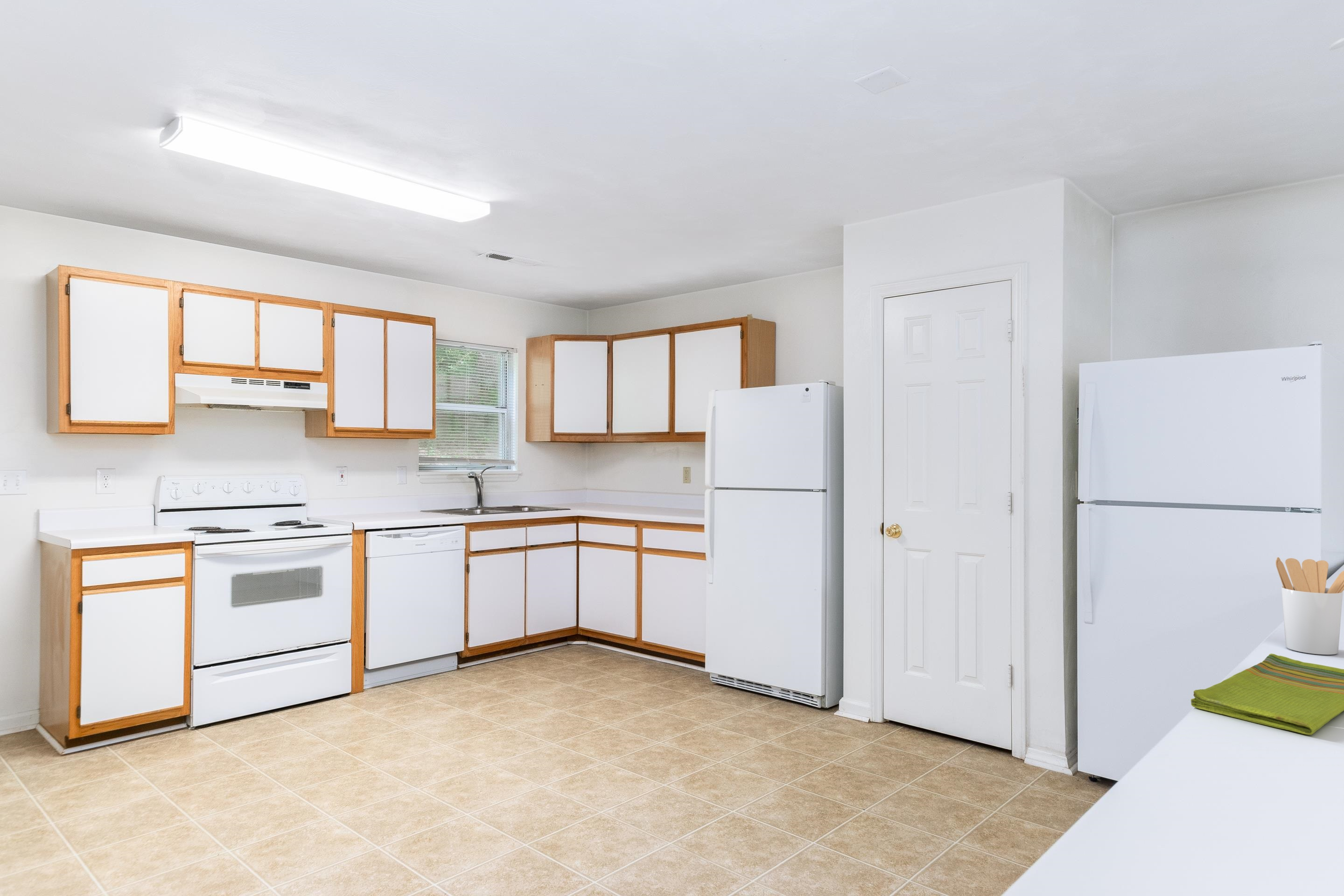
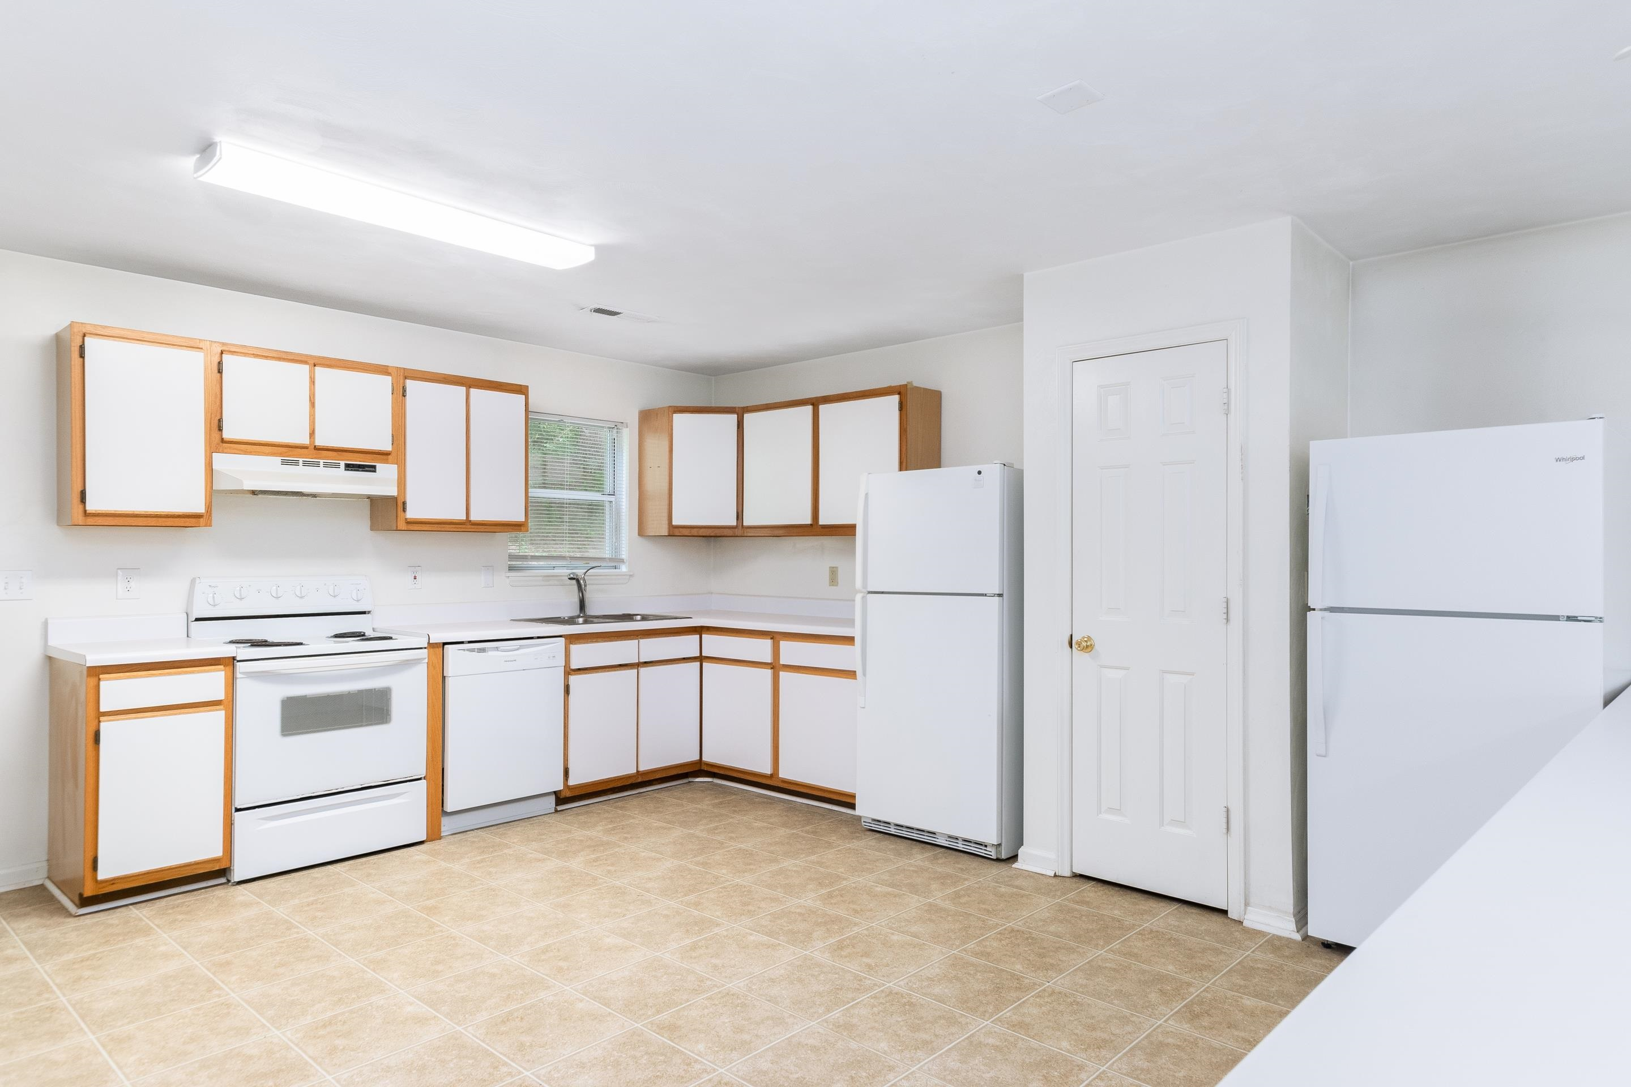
- dish towel (1288, 689)
- utensil holder (1309, 602)
